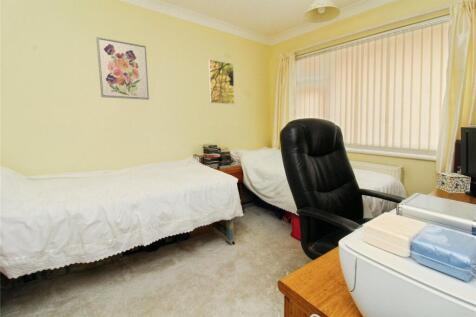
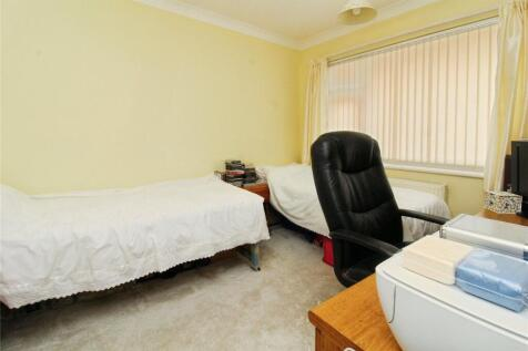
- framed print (221, 82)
- wall art (124, 70)
